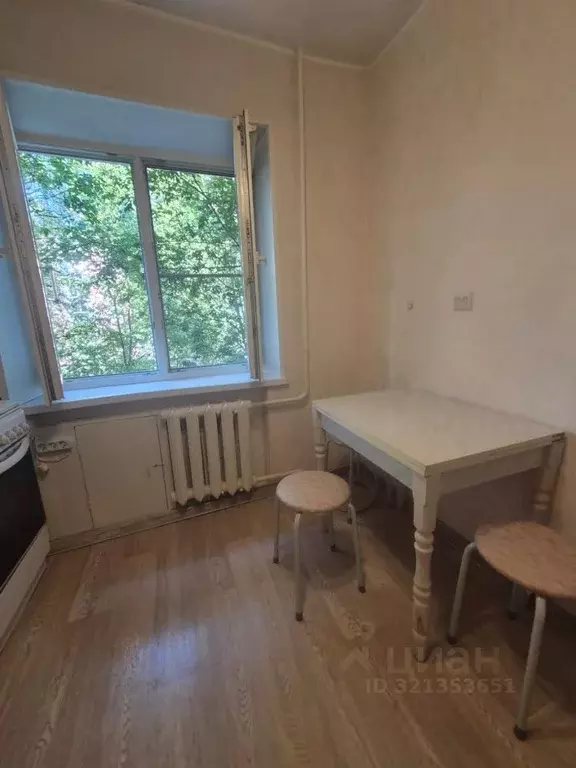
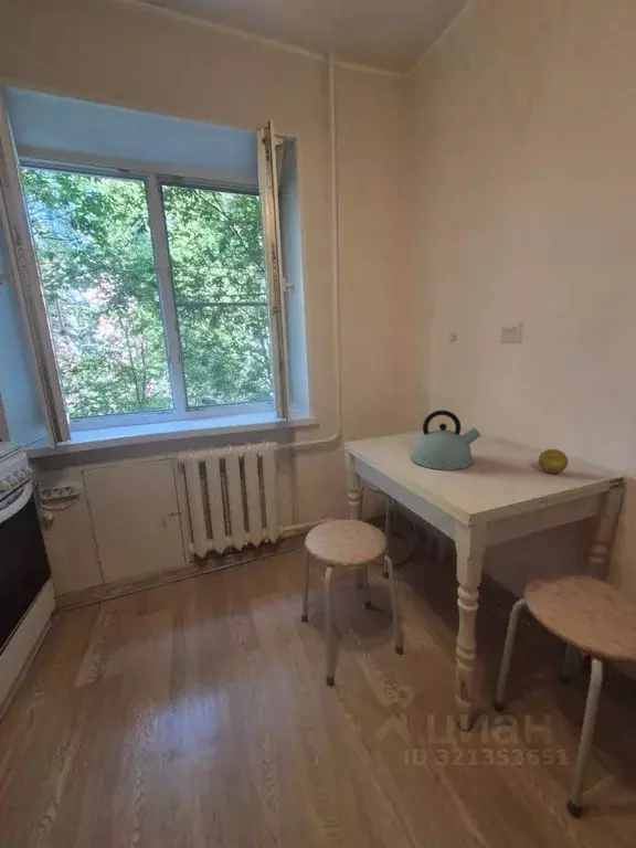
+ fruit (552, 460)
+ kettle (445, 435)
